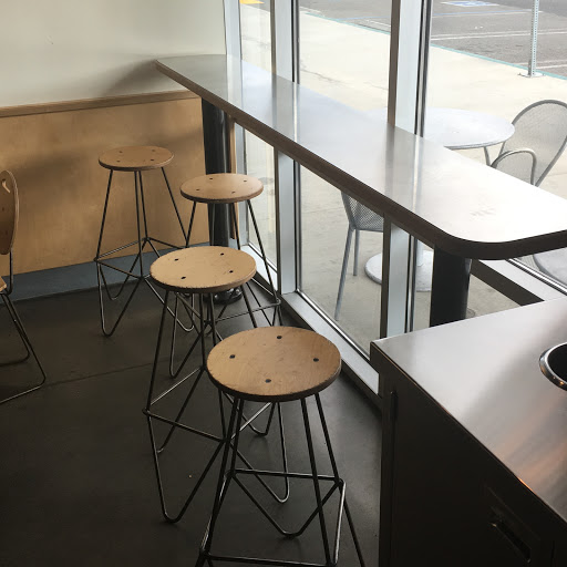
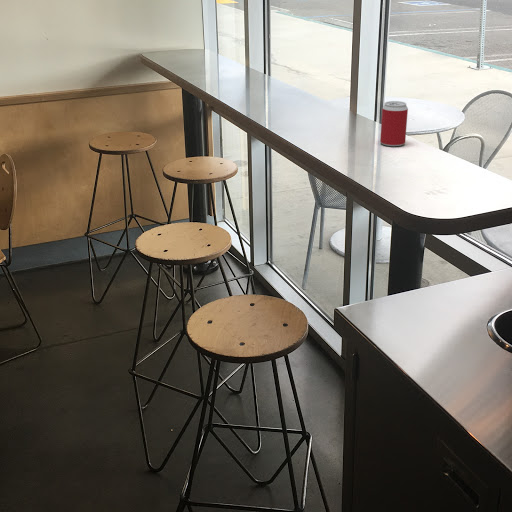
+ beverage can (393, 123)
